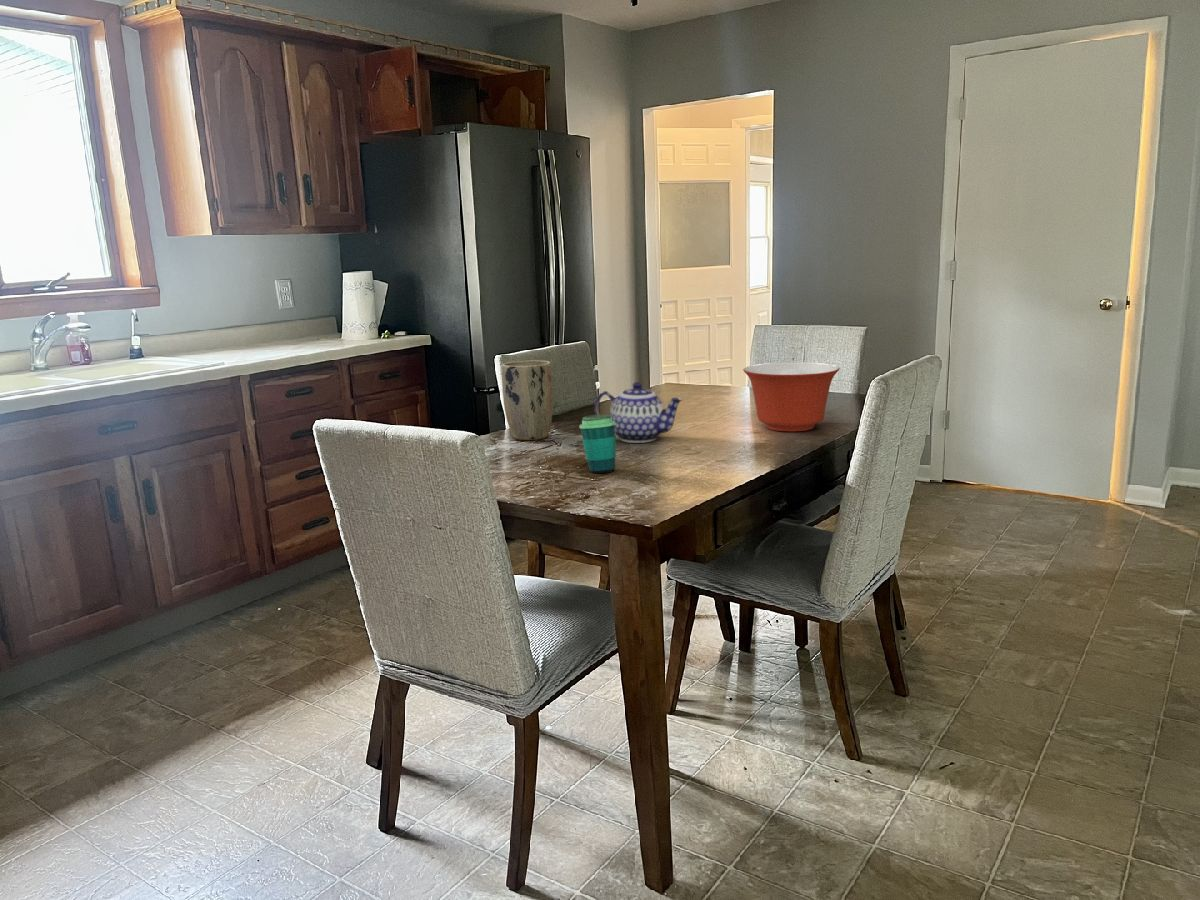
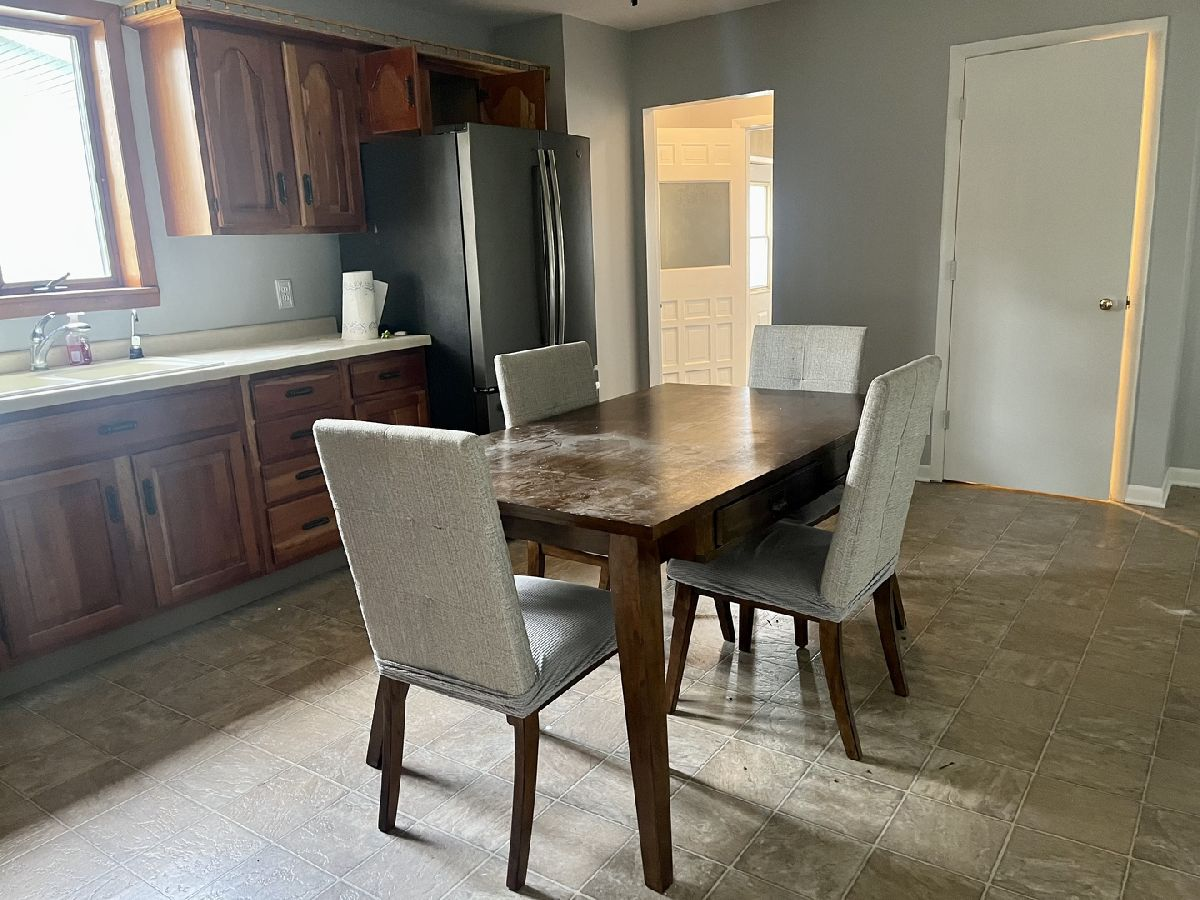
- teapot (637, 410)
- mixing bowl (790, 397)
- plant pot (528, 400)
- cup (598, 443)
